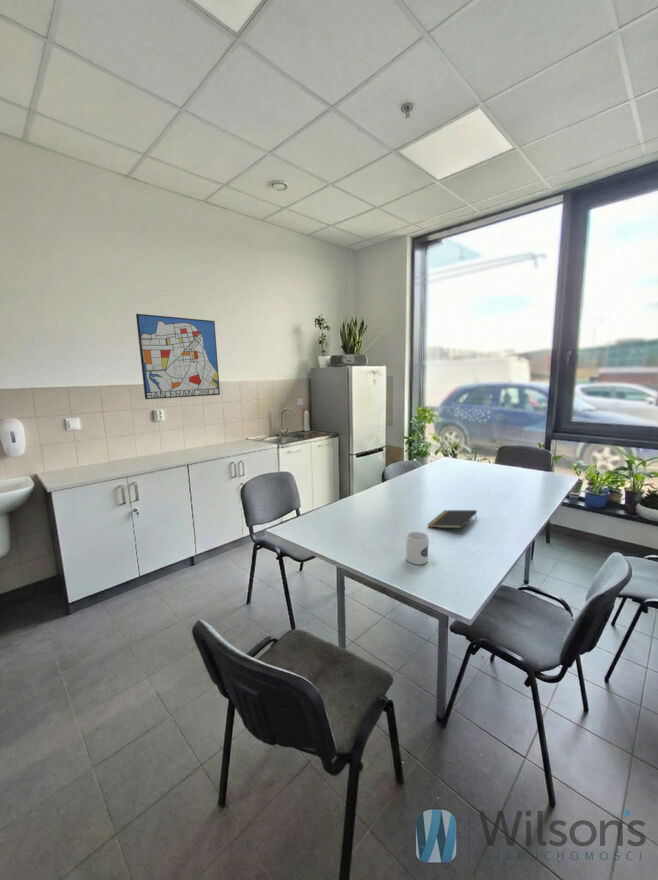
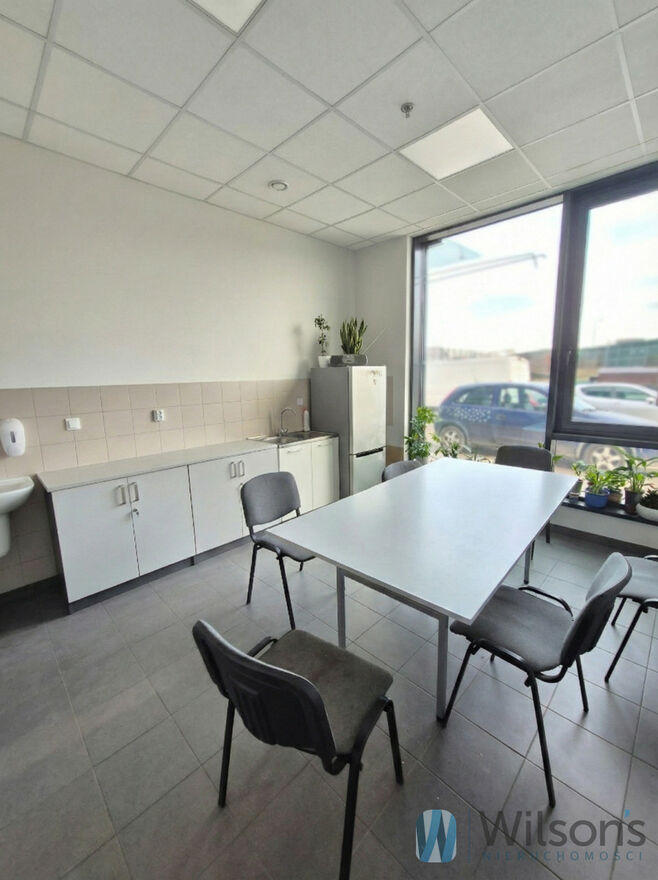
- notepad (452, 518)
- mug (419, 546)
- wall art (181, 357)
